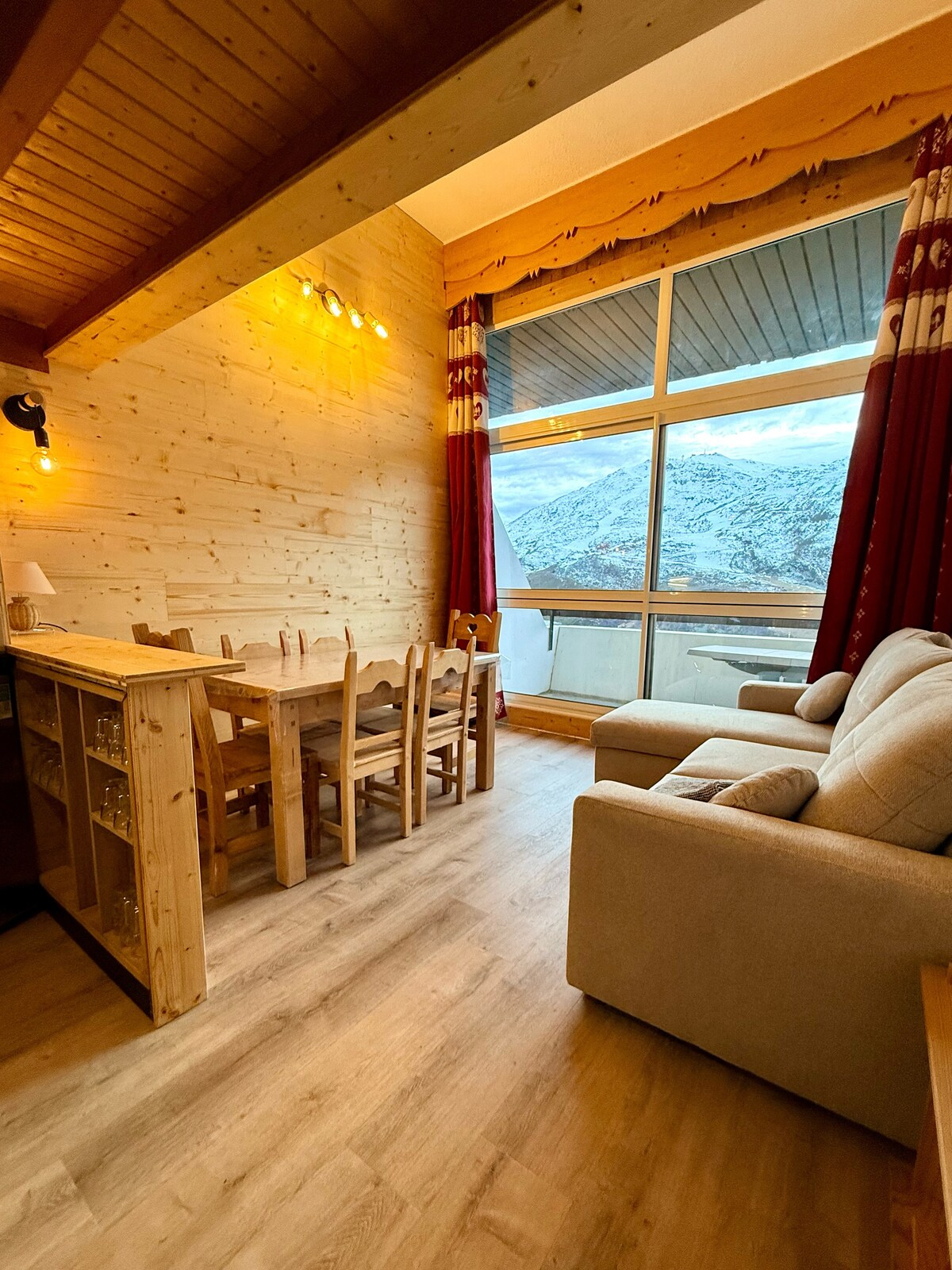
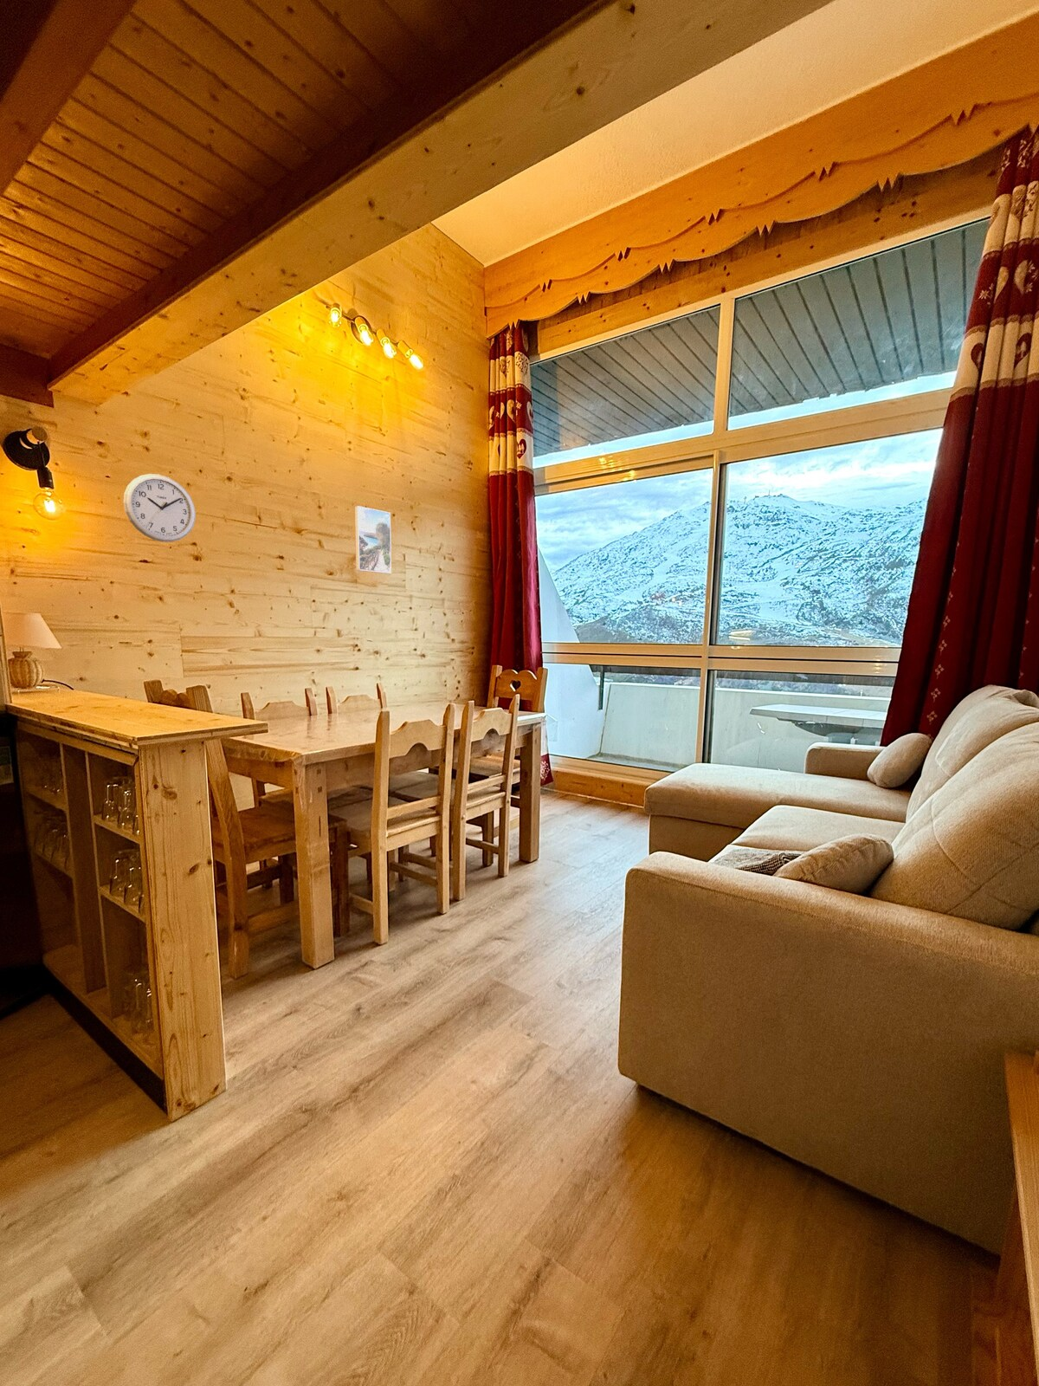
+ wall clock (162, 507)
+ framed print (373, 540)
